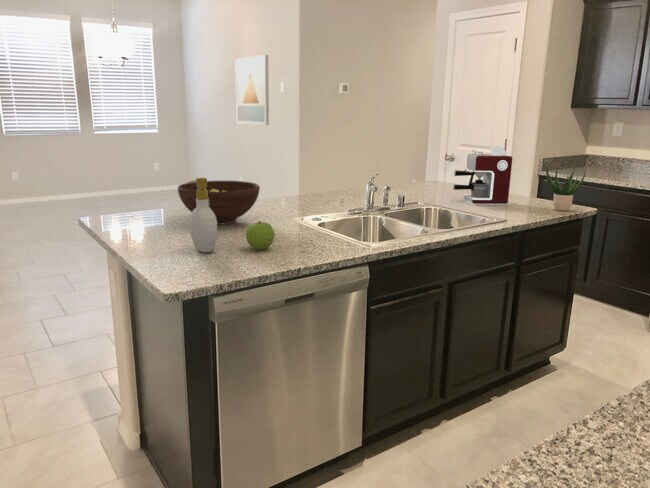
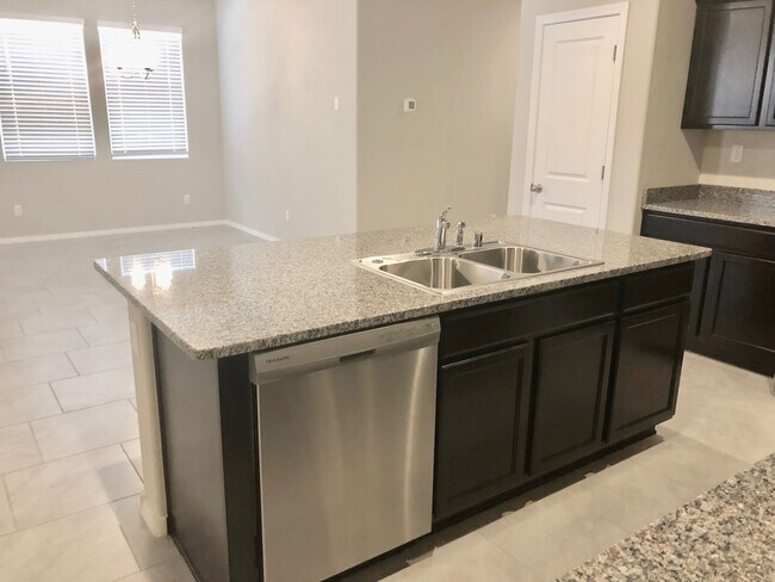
- soap bottle (201, 214)
- wall art (251, 91)
- fruit bowl (219, 204)
- potted plant (564, 185)
- apple (260, 235)
- coffee maker (479, 174)
